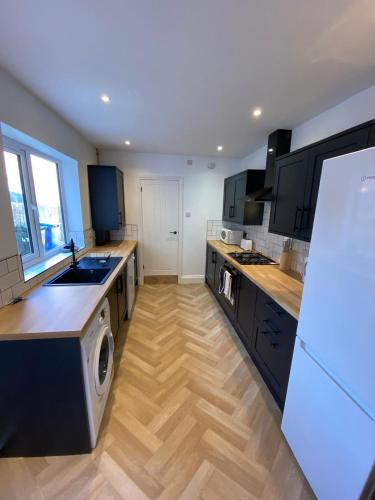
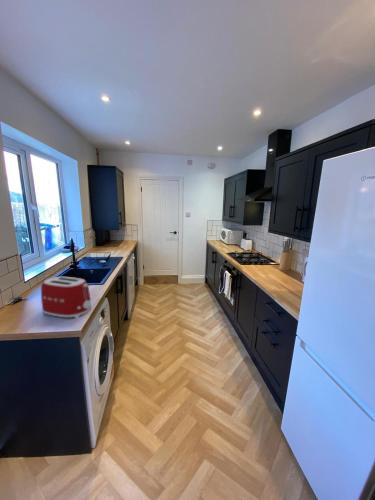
+ toaster (66, 295)
